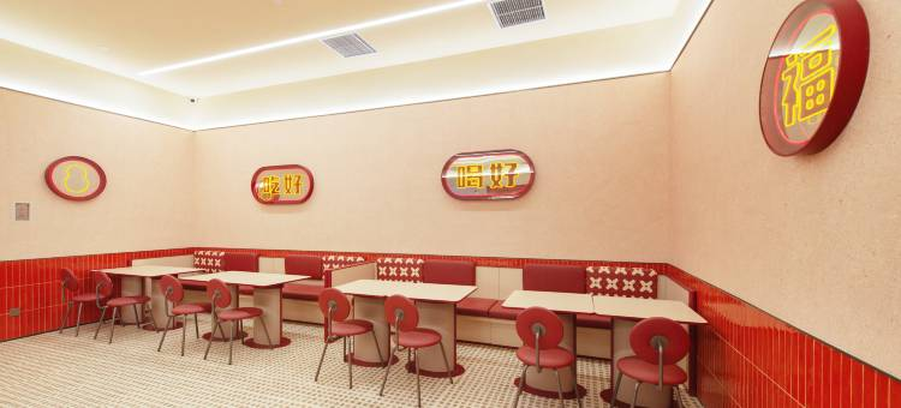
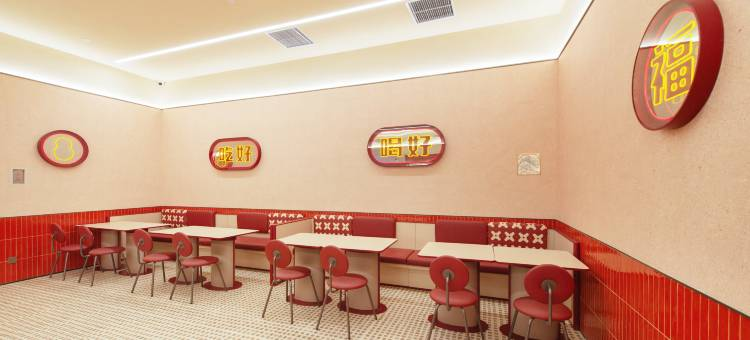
+ wall art (528, 164)
